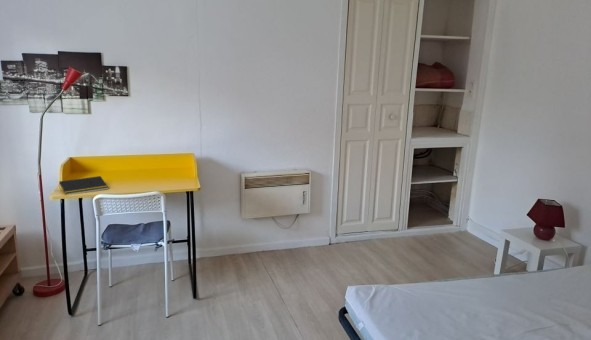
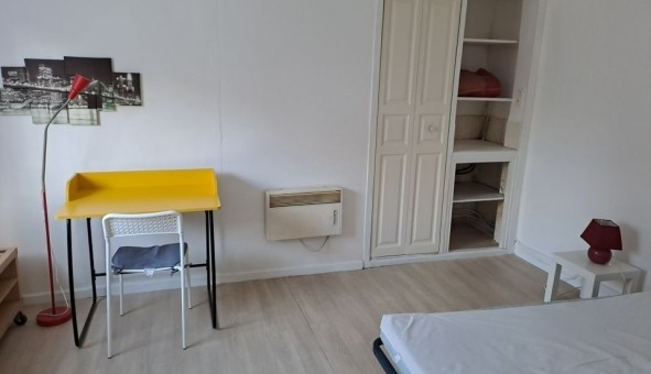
- notepad (84, 185)
